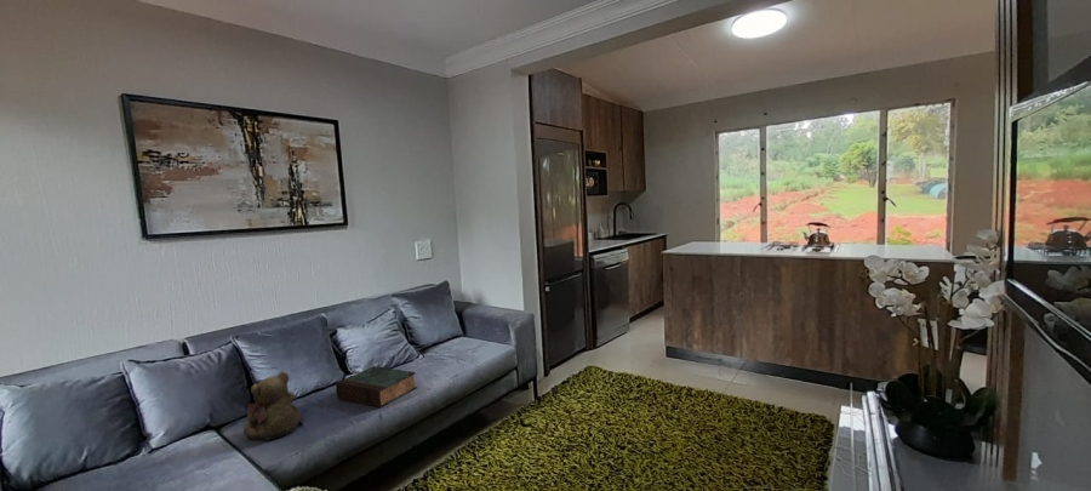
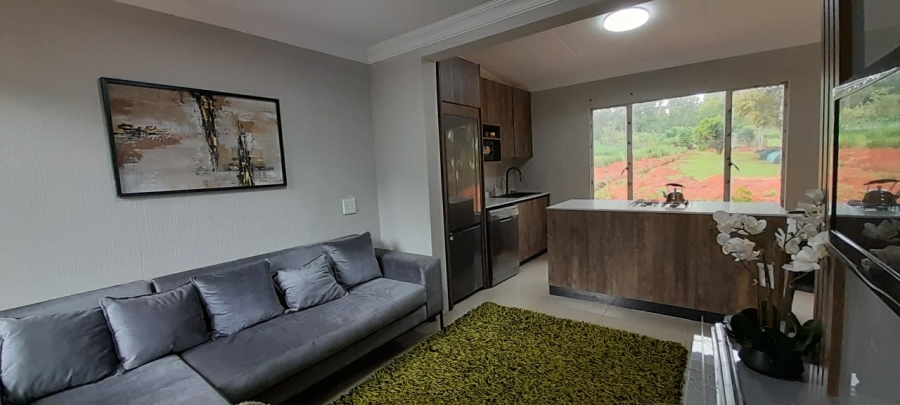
- teddy bear (276, 401)
- book (377, 386)
